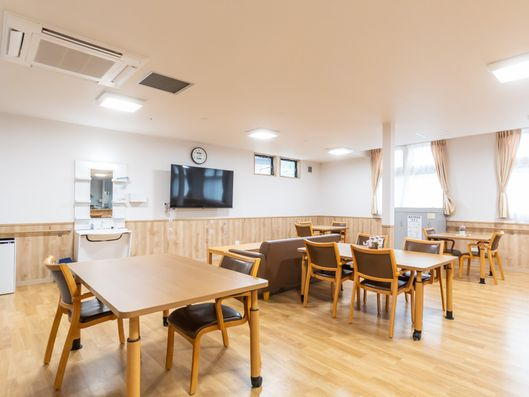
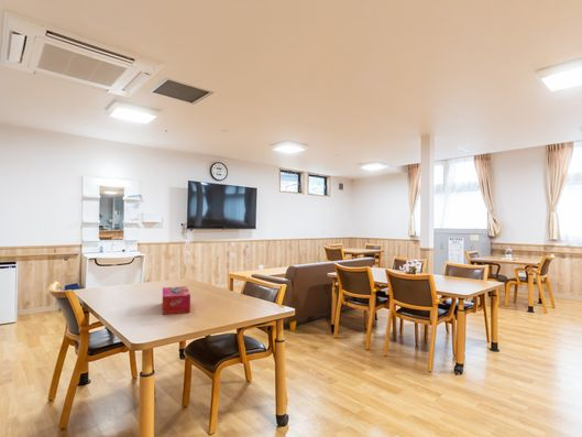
+ tissue box (175, 298)
